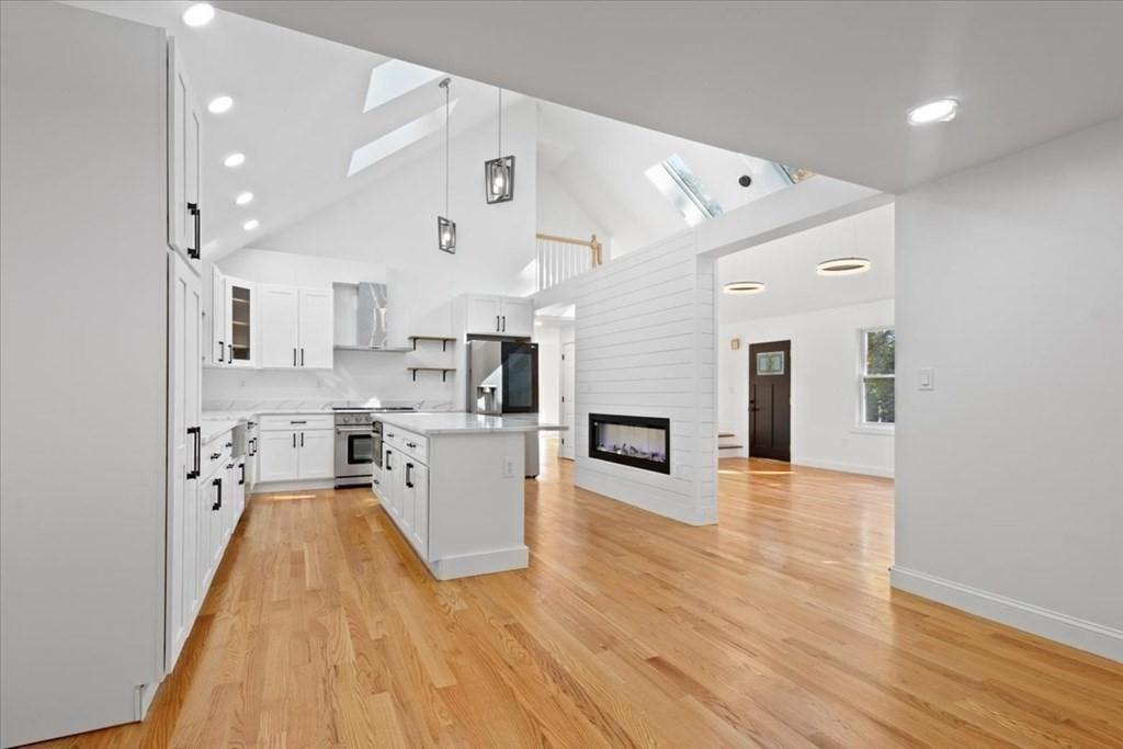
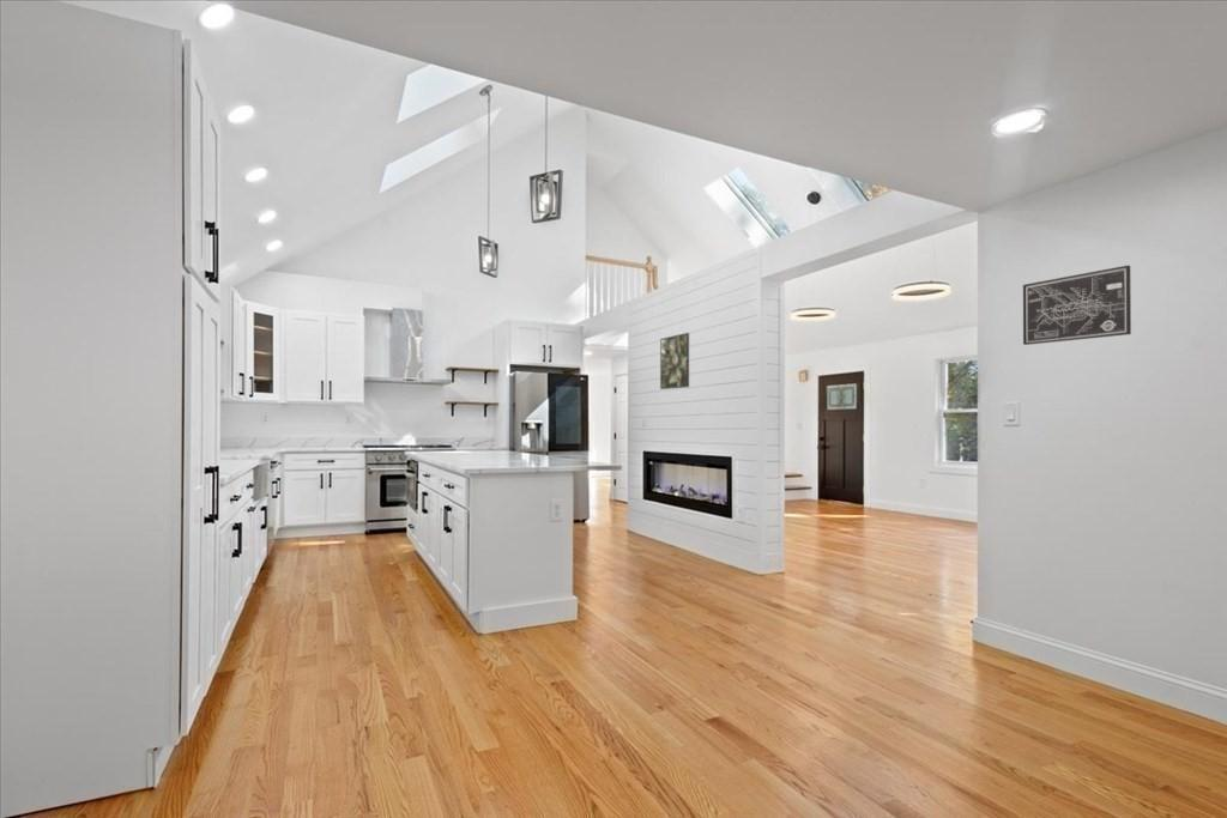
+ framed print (673, 362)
+ wall art (1072, 308)
